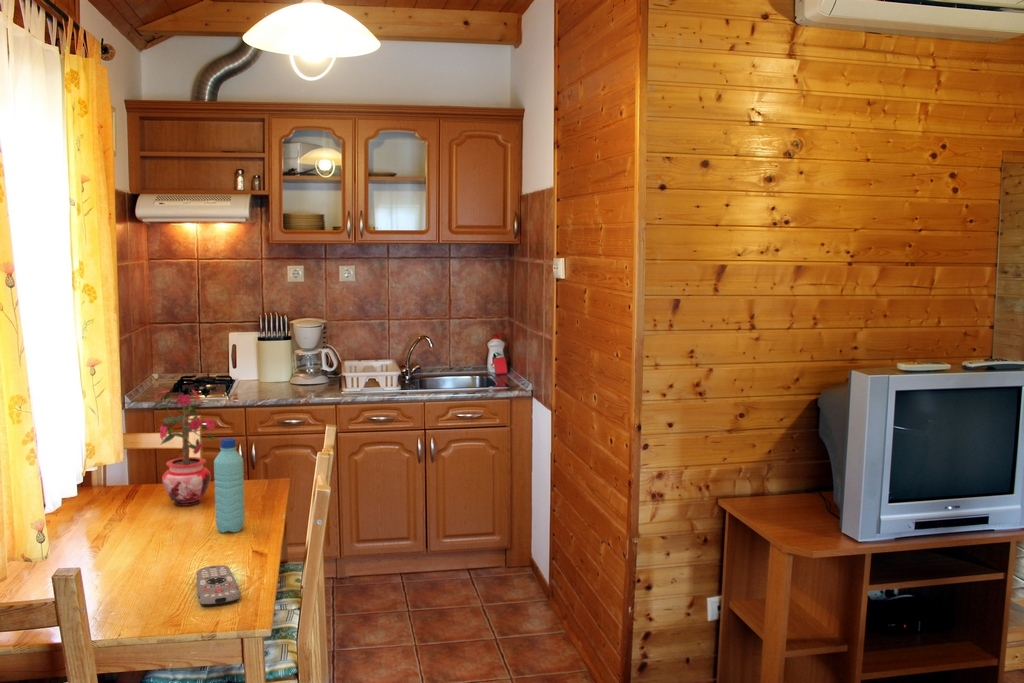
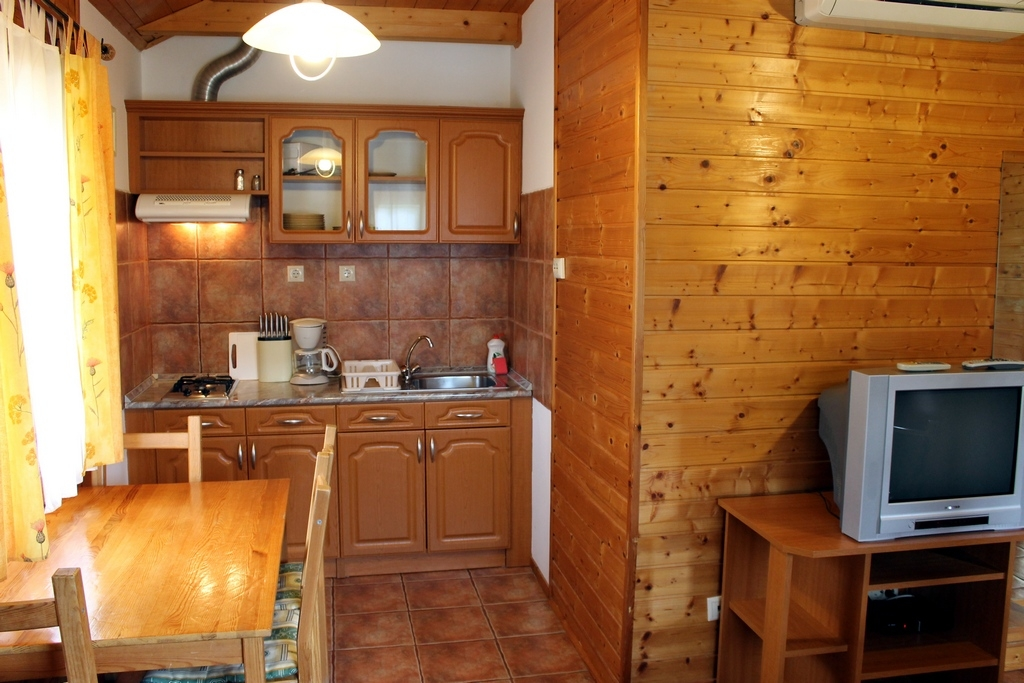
- potted plant (187, 444)
- water bottle (229, 484)
- remote control (216, 584)
